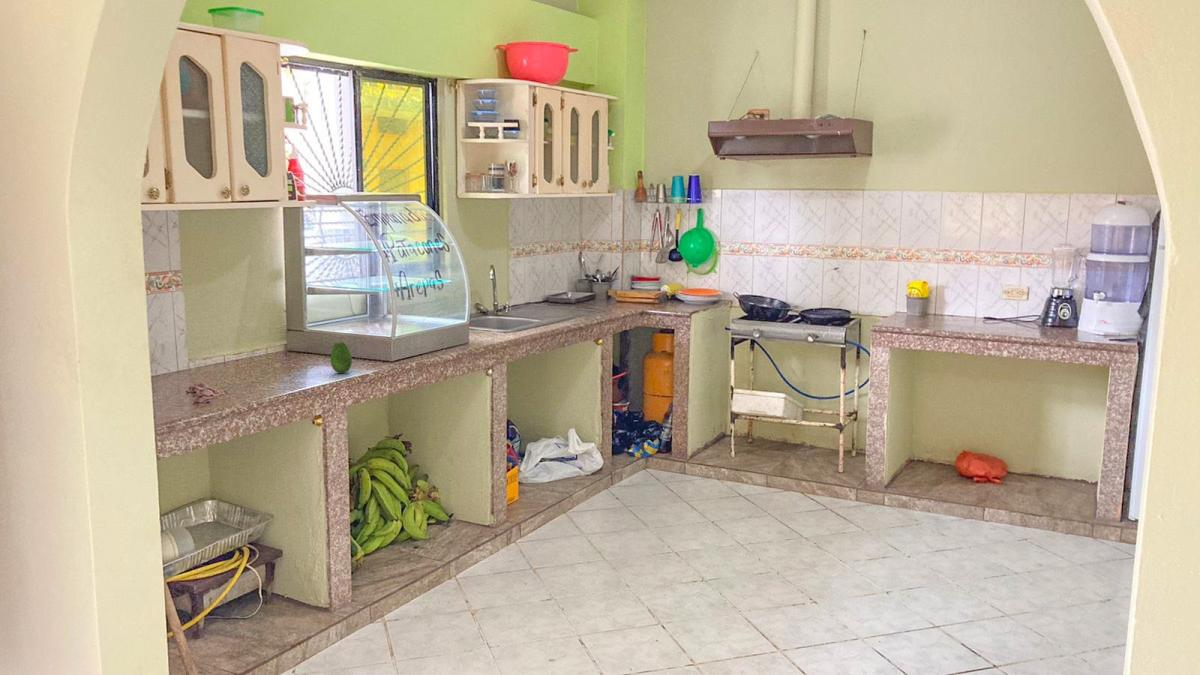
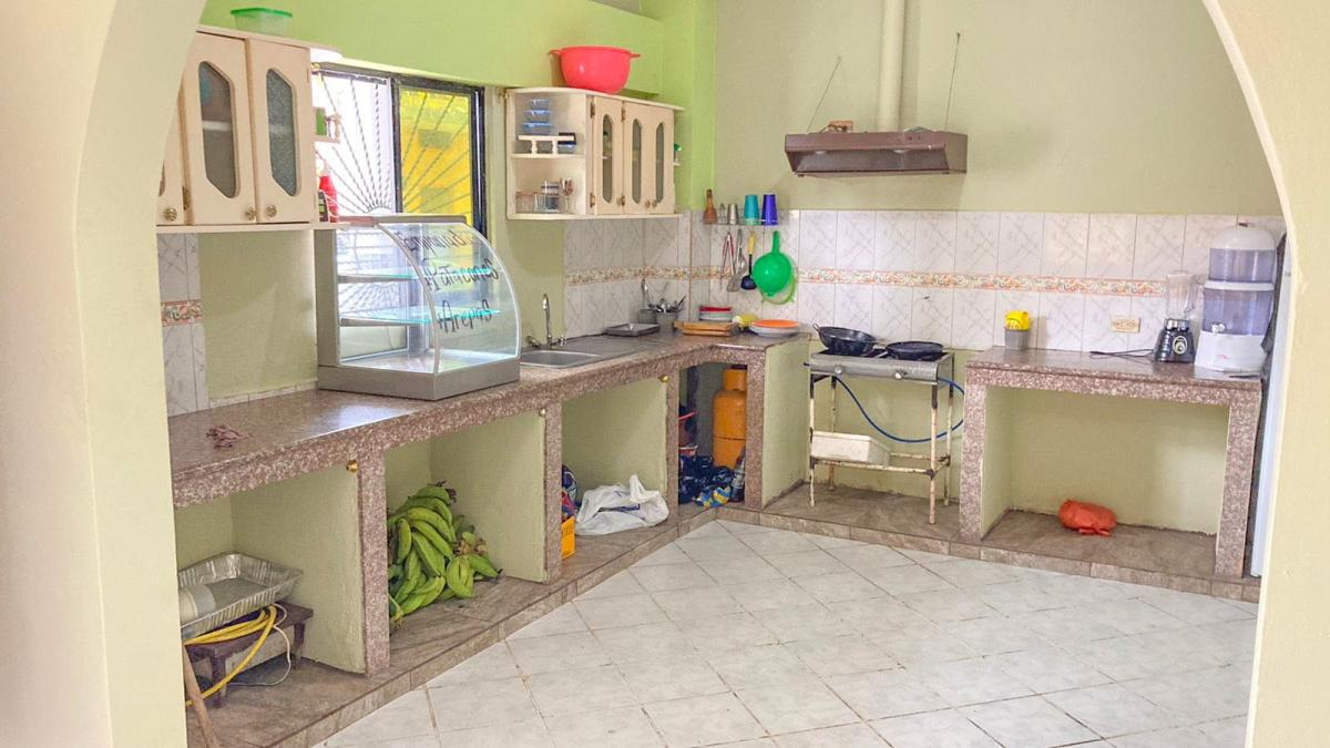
- fruit (341, 357)
